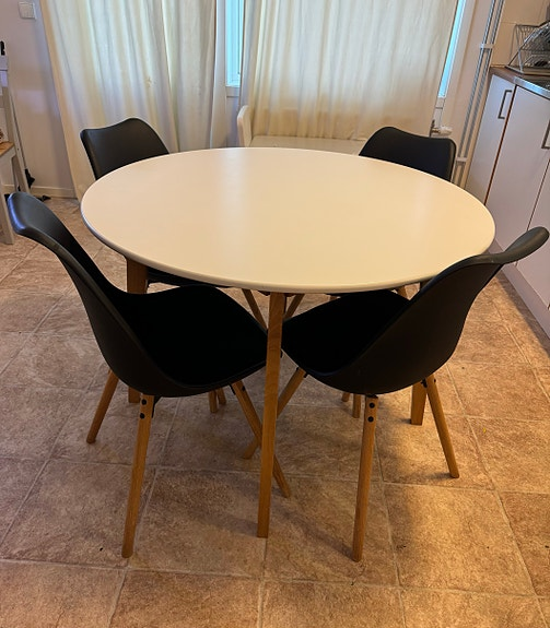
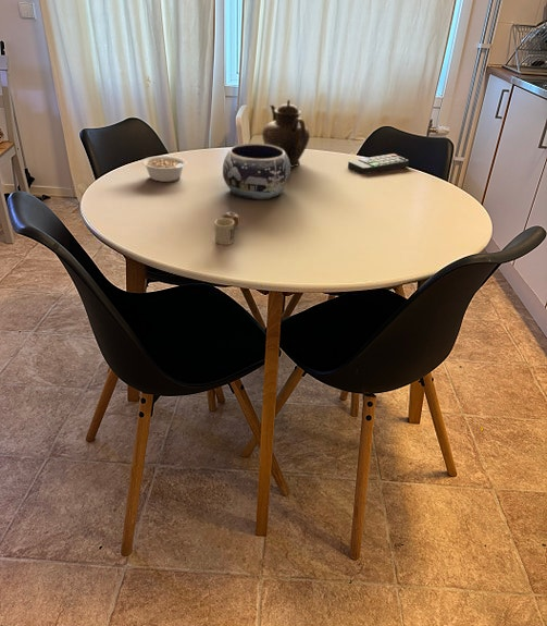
+ legume (165, 168)
+ teapot (286, 131)
+ decorative bowl (257, 171)
+ mug (227, 225)
+ remote control (378, 163)
